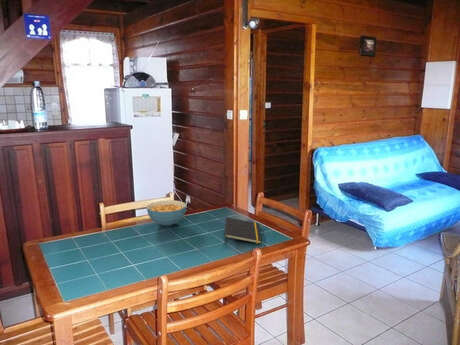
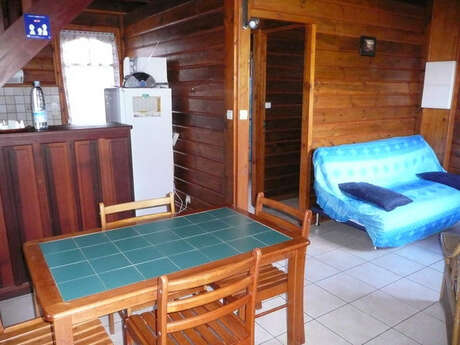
- cereal bowl (167, 215)
- notepad (242, 229)
